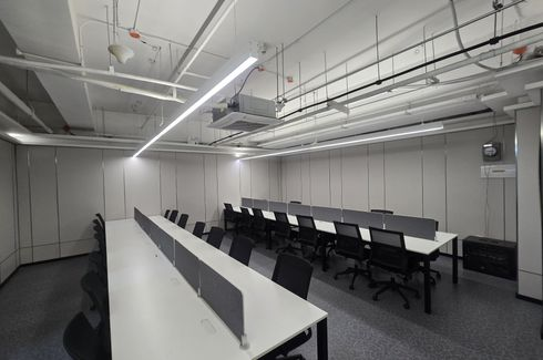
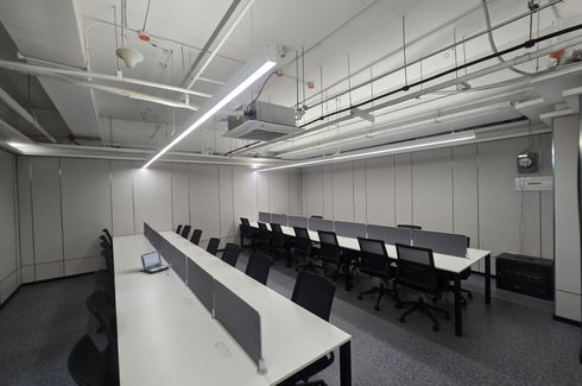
+ laptop (154, 261)
